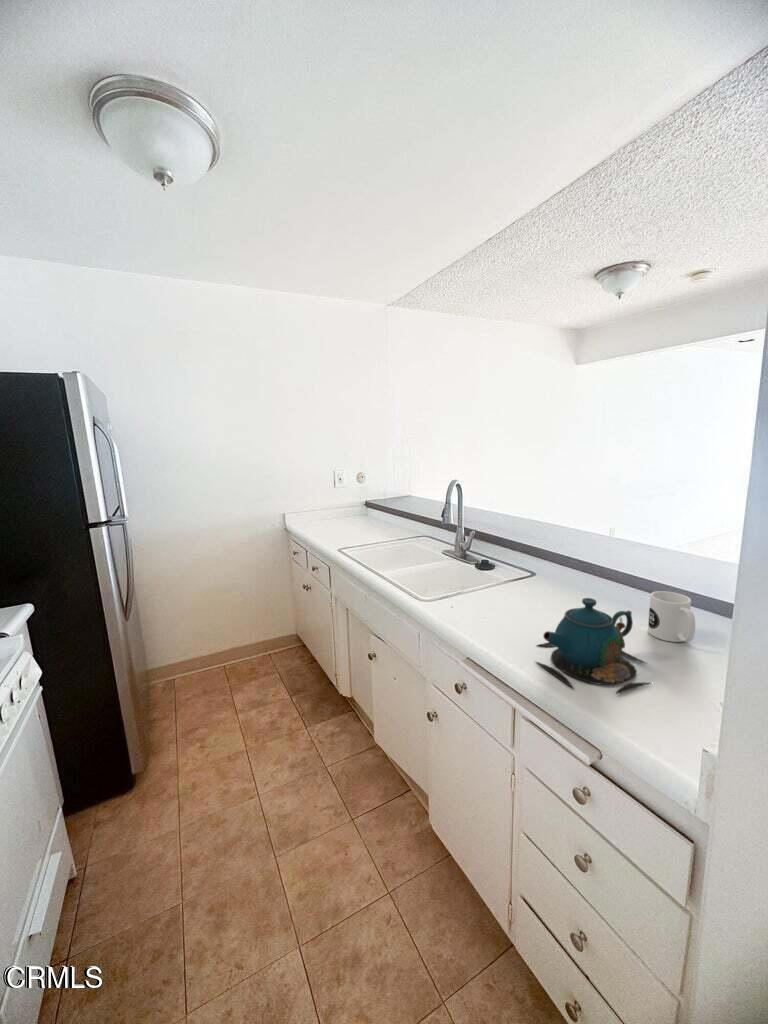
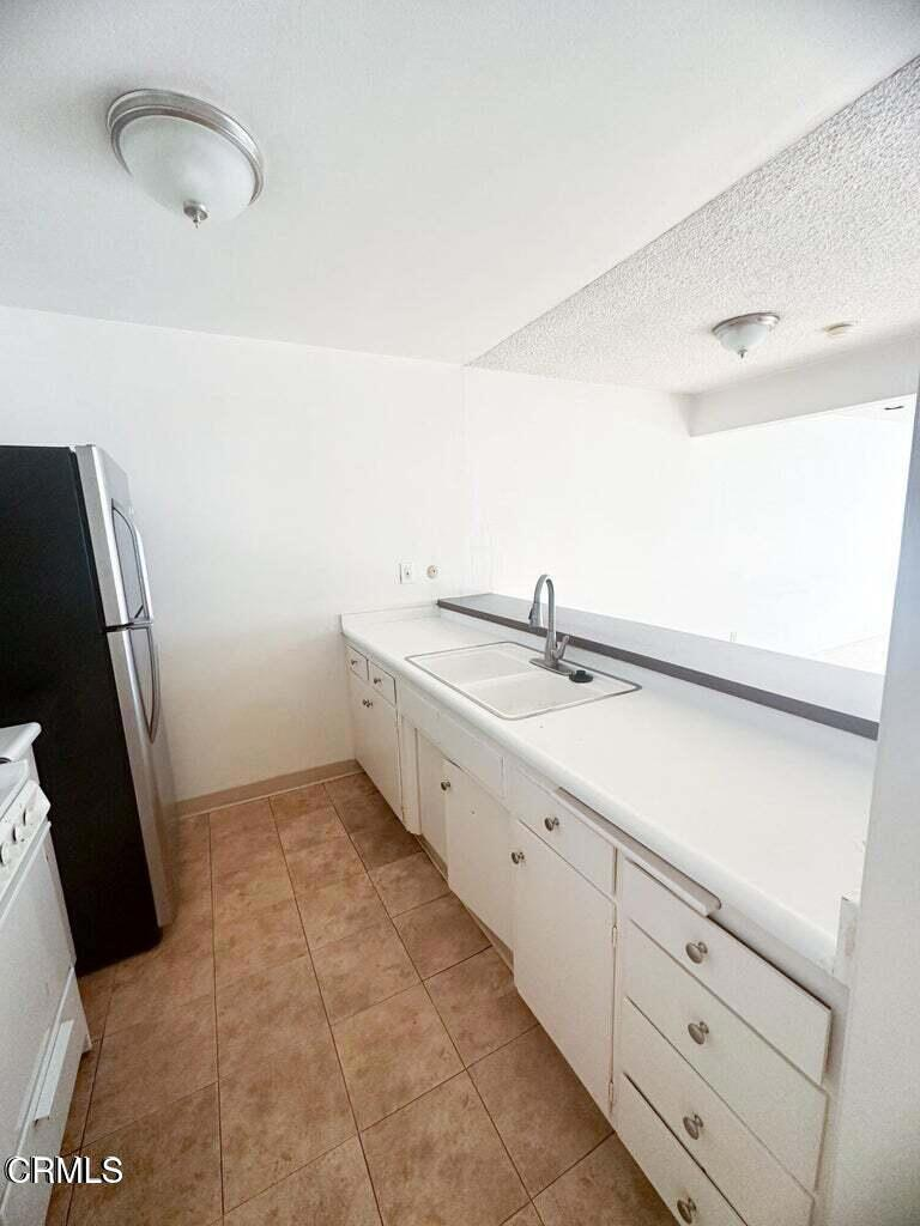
- mug (674, 618)
- teapot (593, 632)
